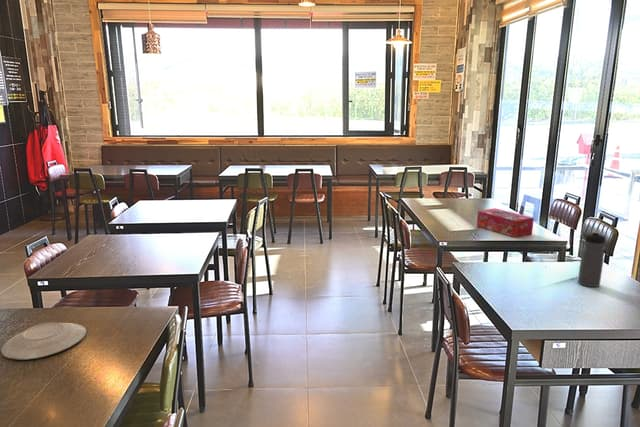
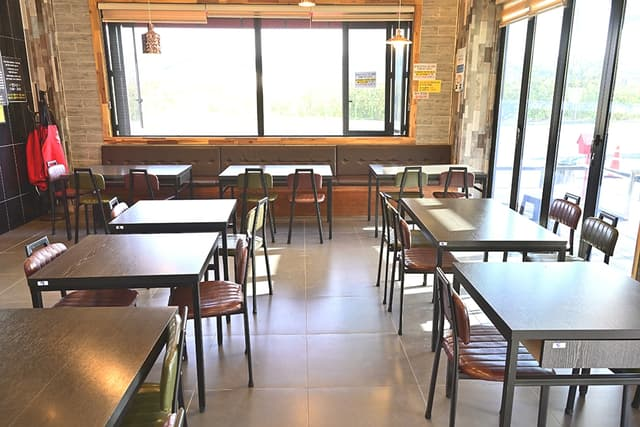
- plate (44, 335)
- tissue box (504, 222)
- water bottle (592, 257)
